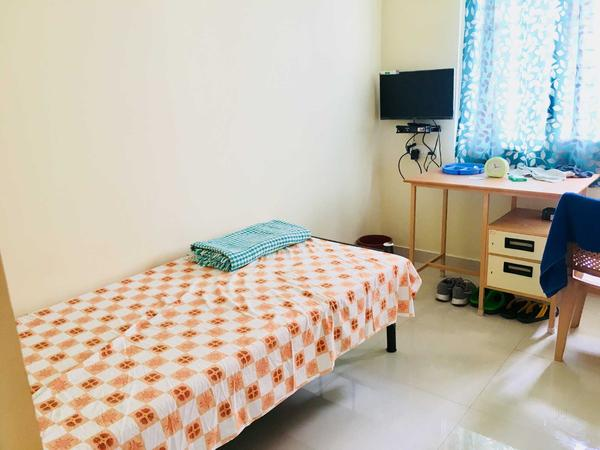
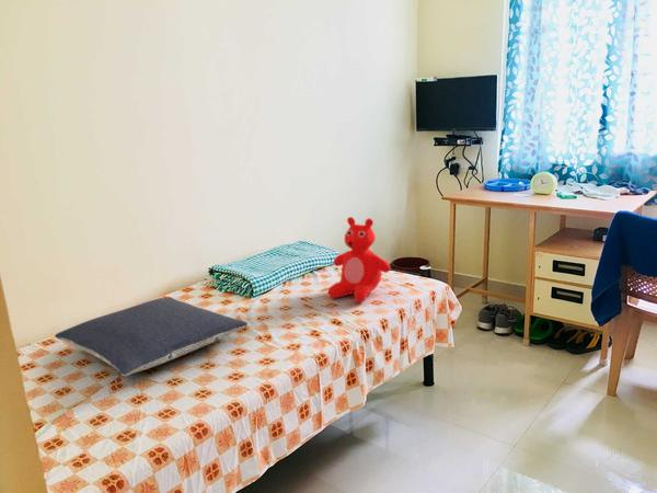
+ teddy bear (355, 257)
+ pillow (151, 331)
